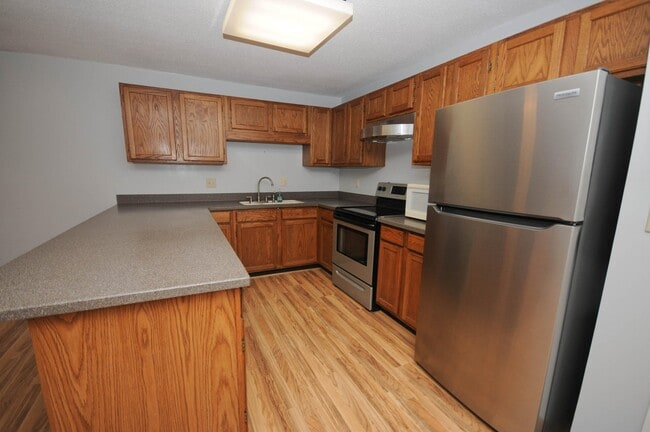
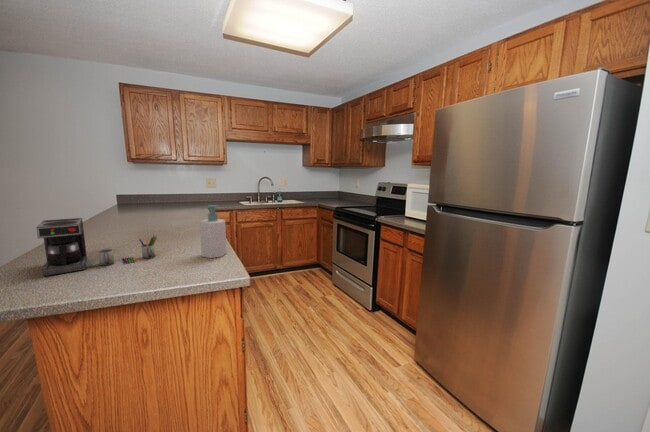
+ soap bottle (213, 230)
+ coffee maker (105, 249)
